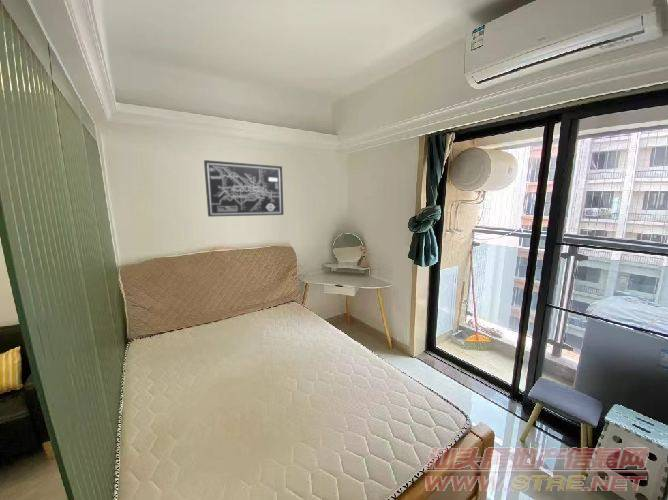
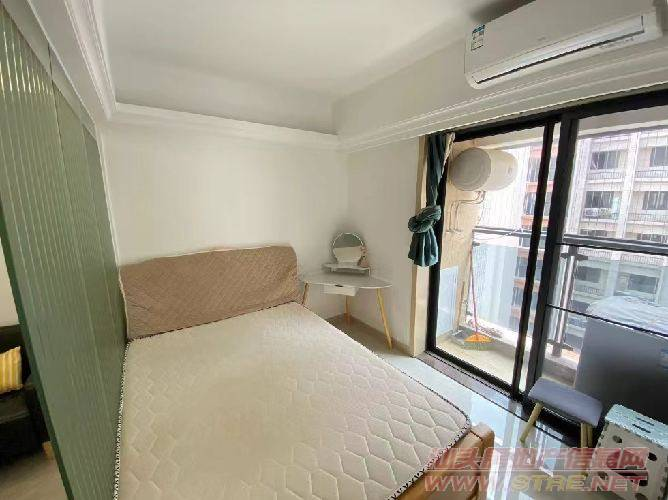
- wall art (247, 190)
